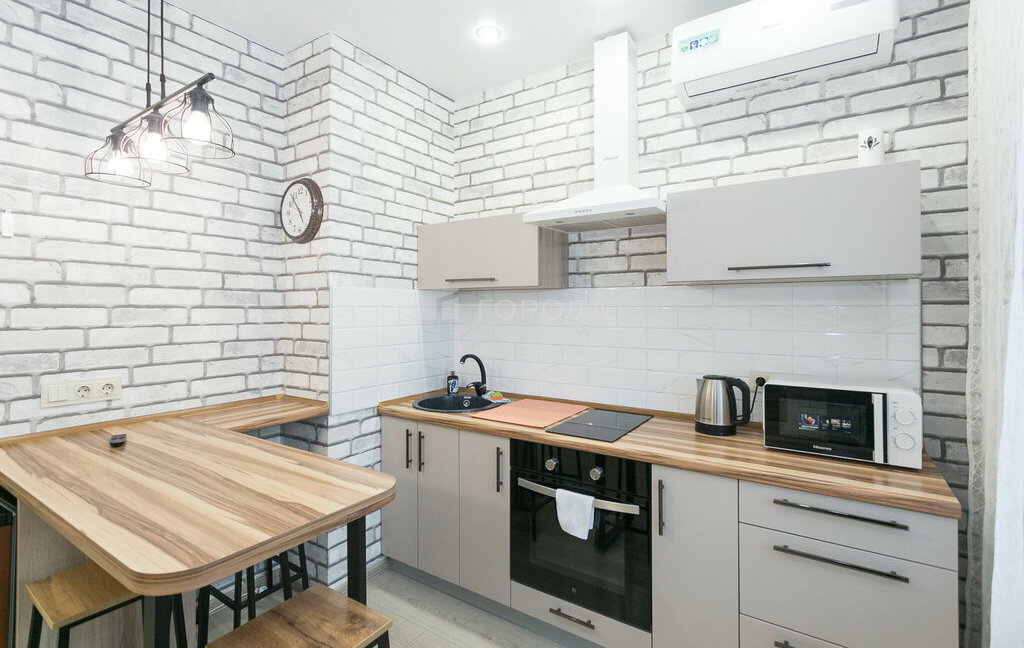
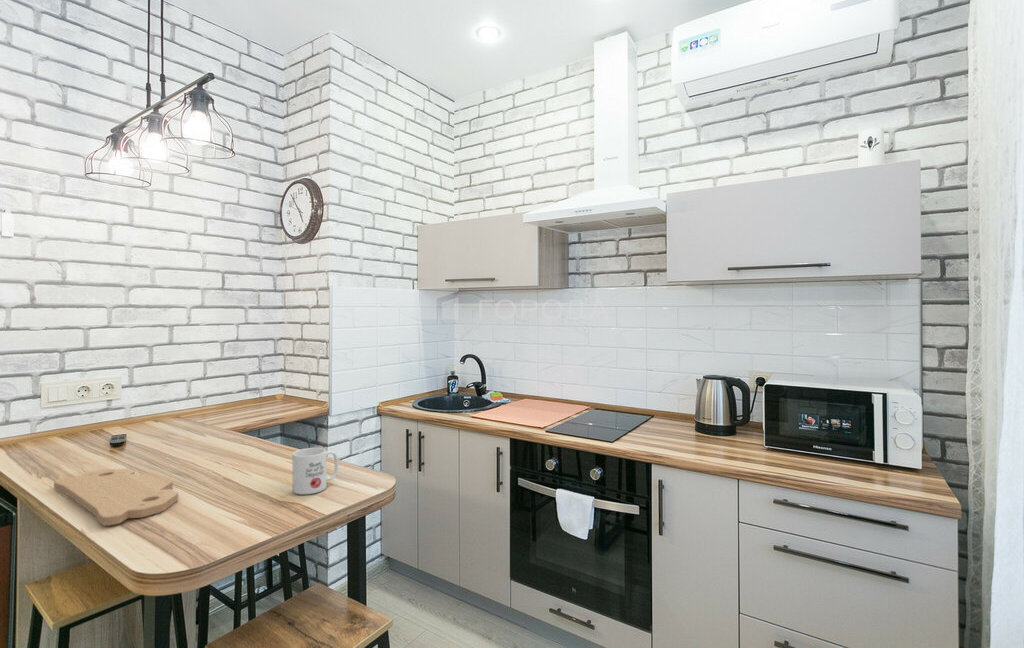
+ cutting board (122, 490)
+ mug (316, 468)
